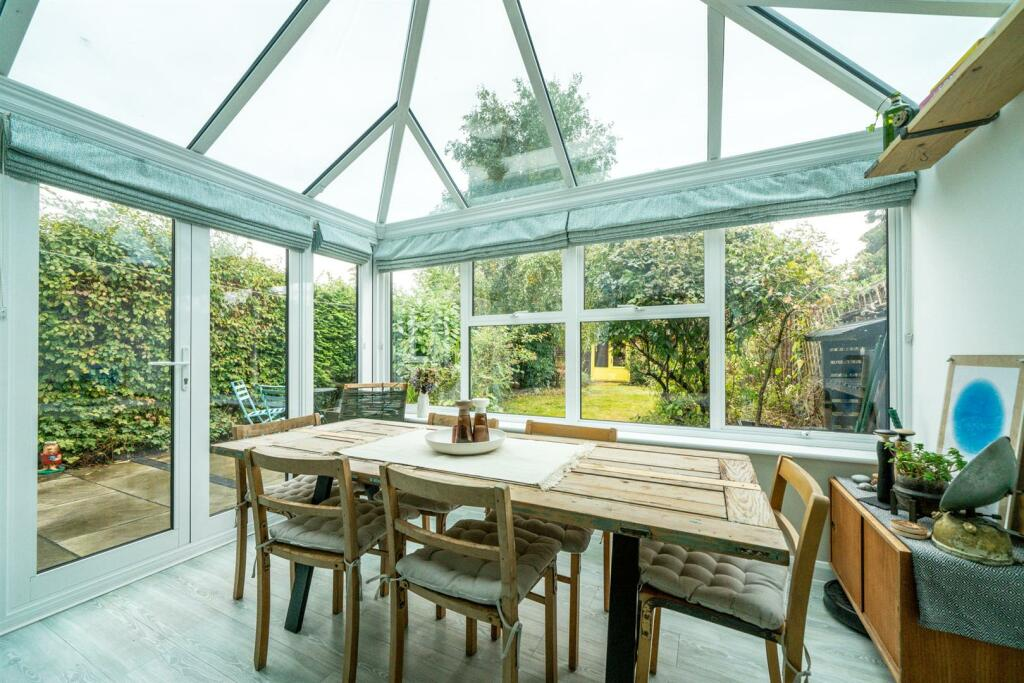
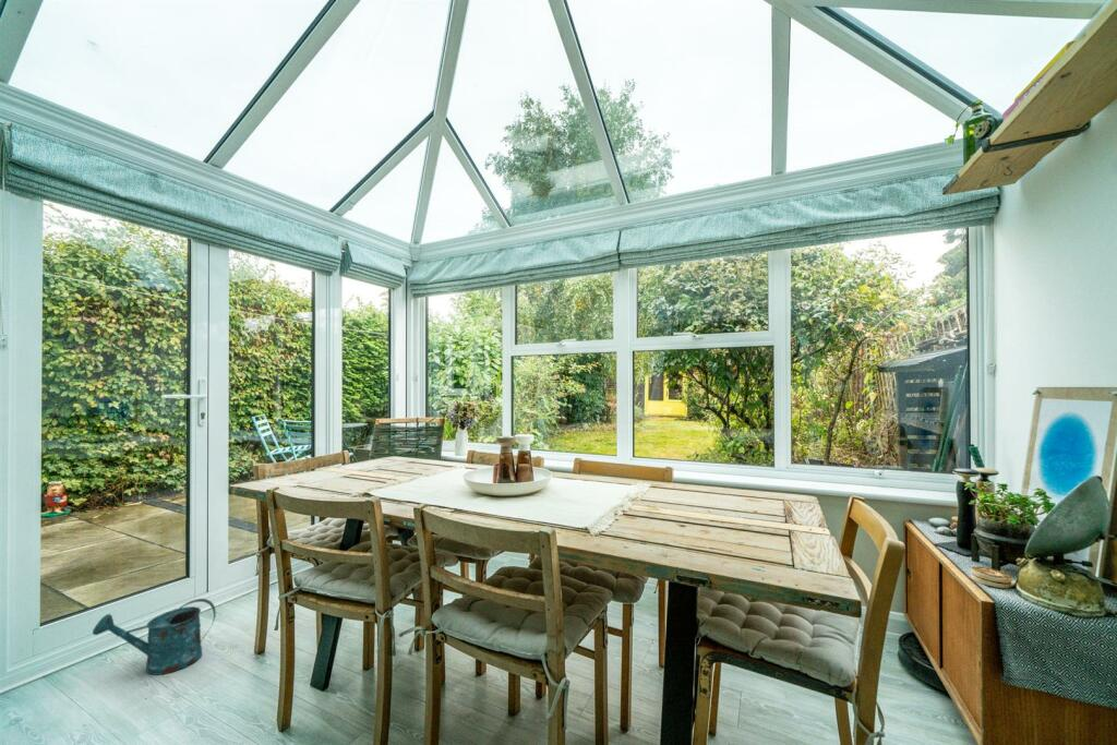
+ watering can (156, 635)
